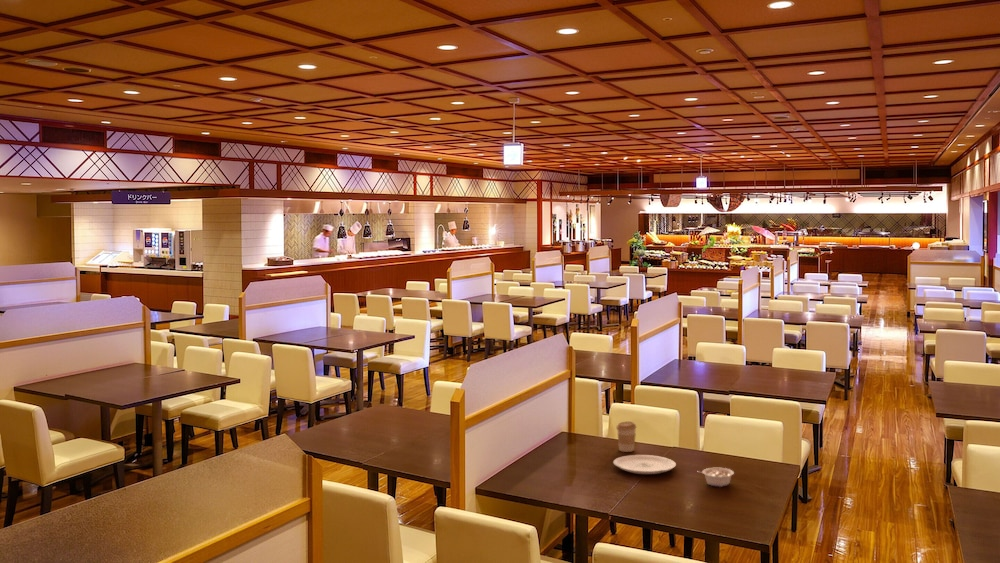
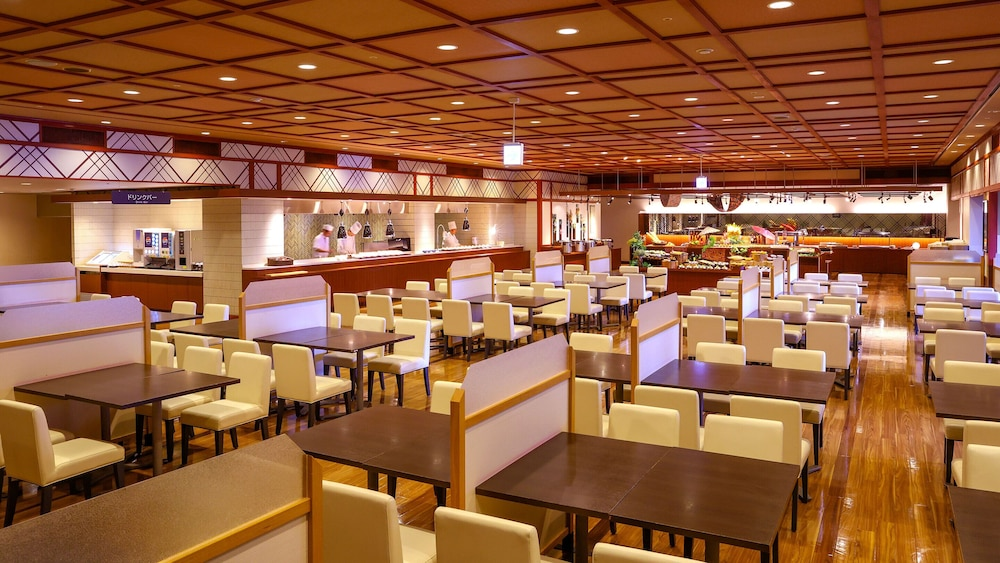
- plate (644, 465)
- legume (717, 476)
- coffee cup (626, 436)
